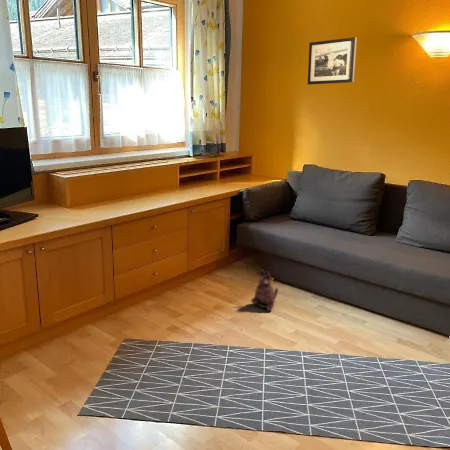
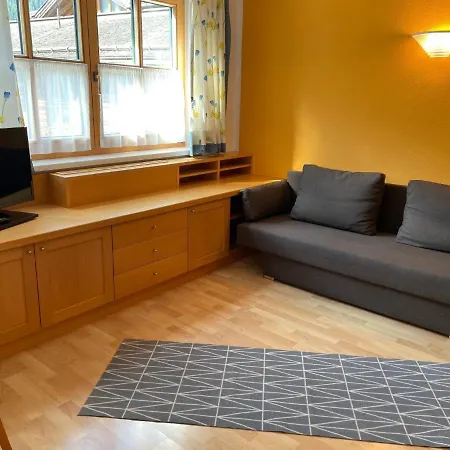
- picture frame (331, 61)
- plush toy (268, 287)
